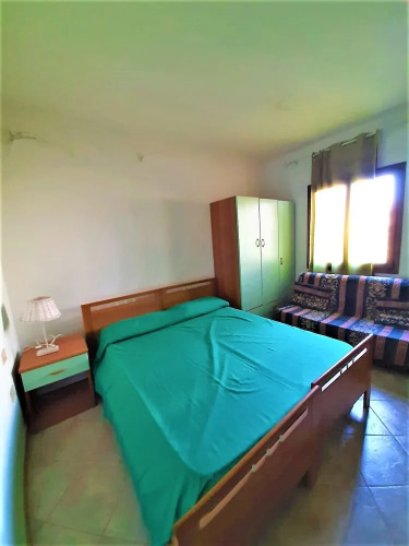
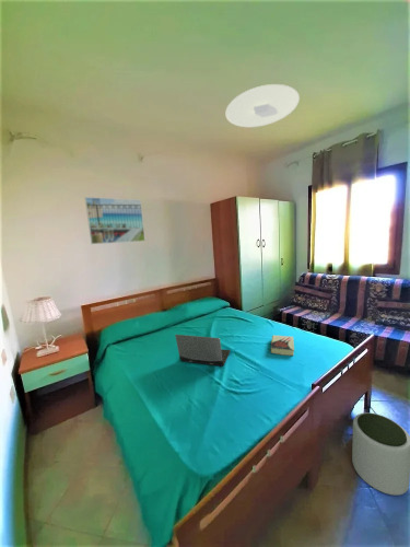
+ ceiling light (260, 105)
+ laptop computer (203, 344)
+ book (282, 344)
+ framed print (117, 220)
+ plant pot (379, 450)
